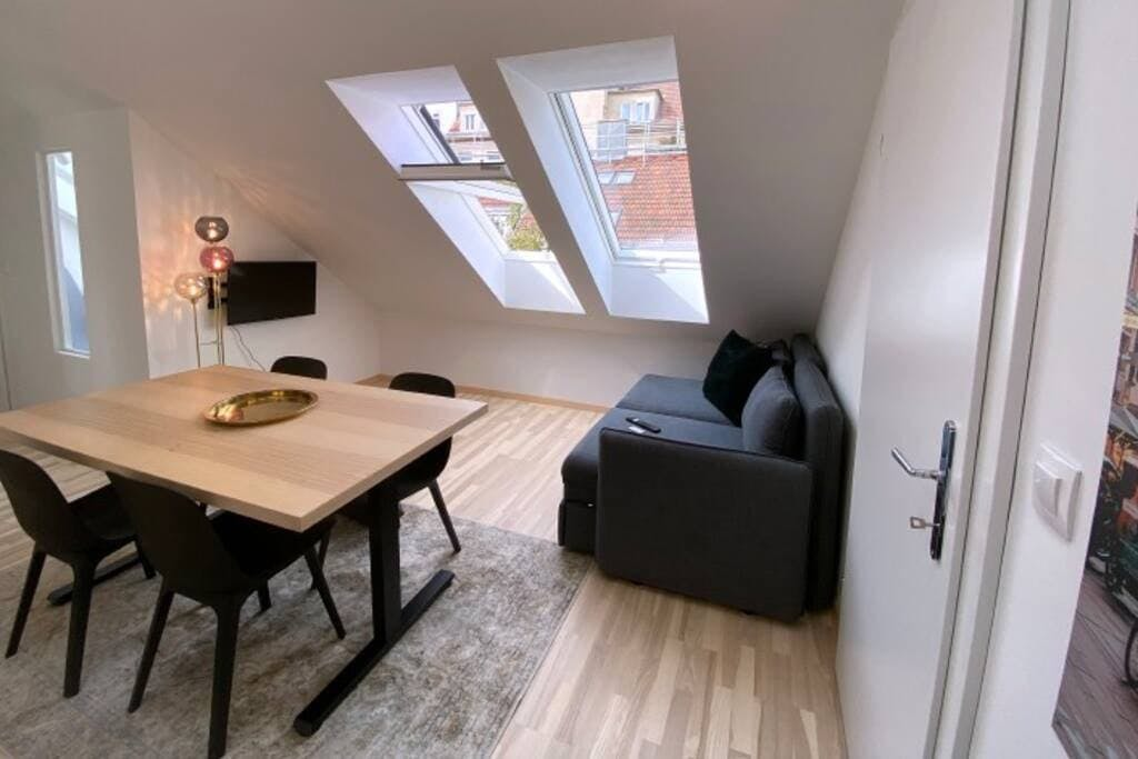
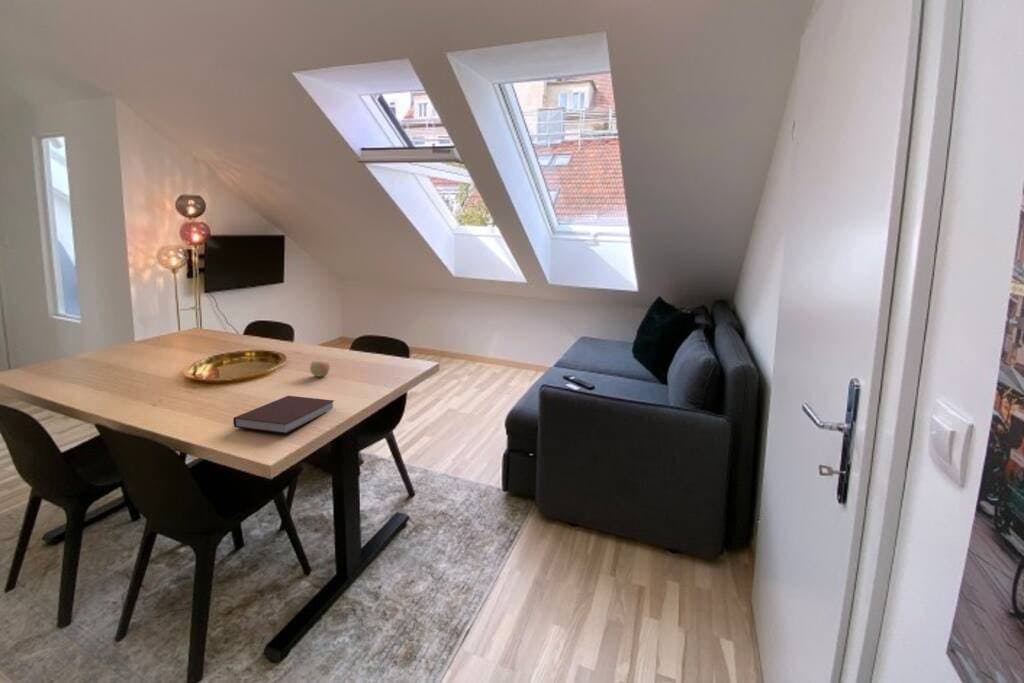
+ fruit (320, 366)
+ notebook (287, 413)
